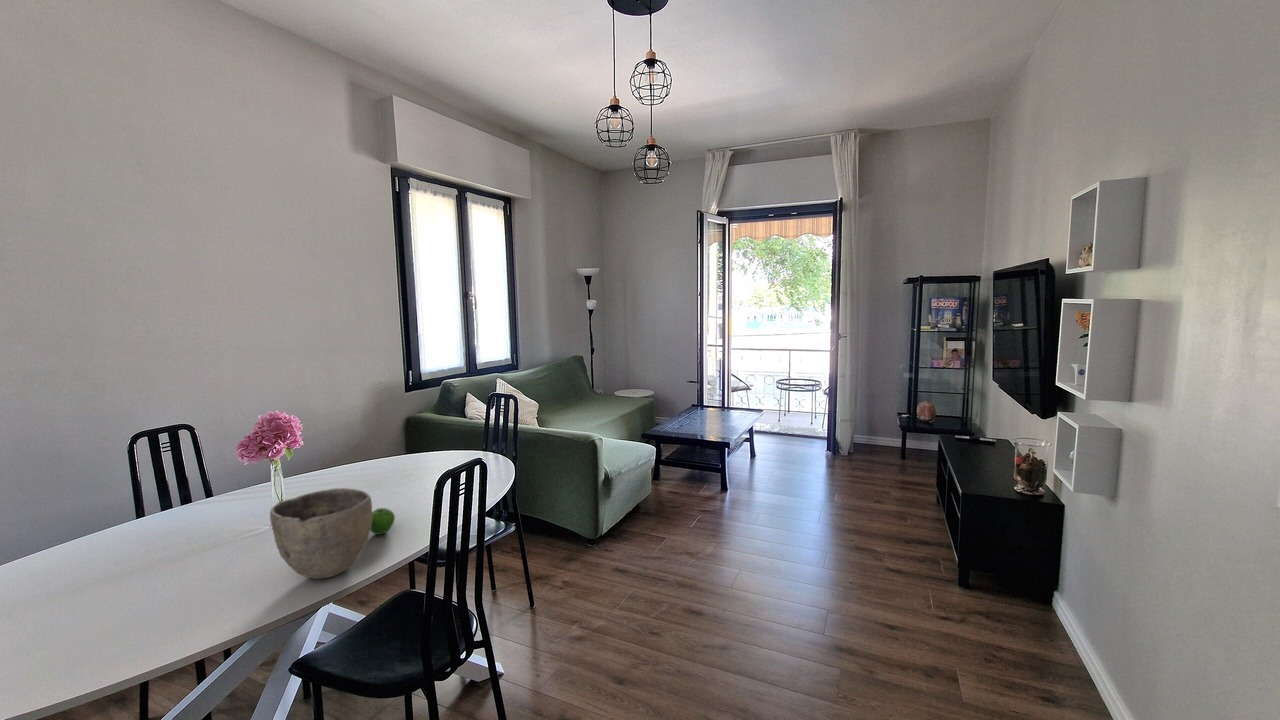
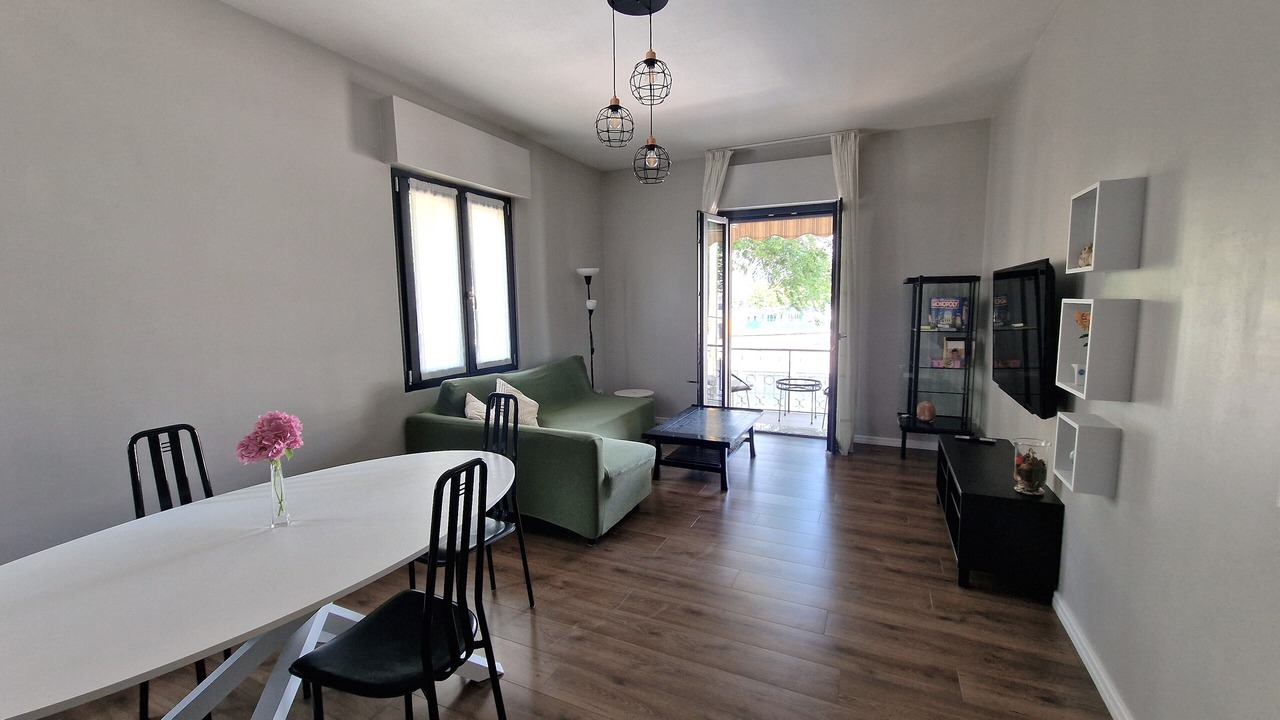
- apple (380, 521)
- bowl (325, 536)
